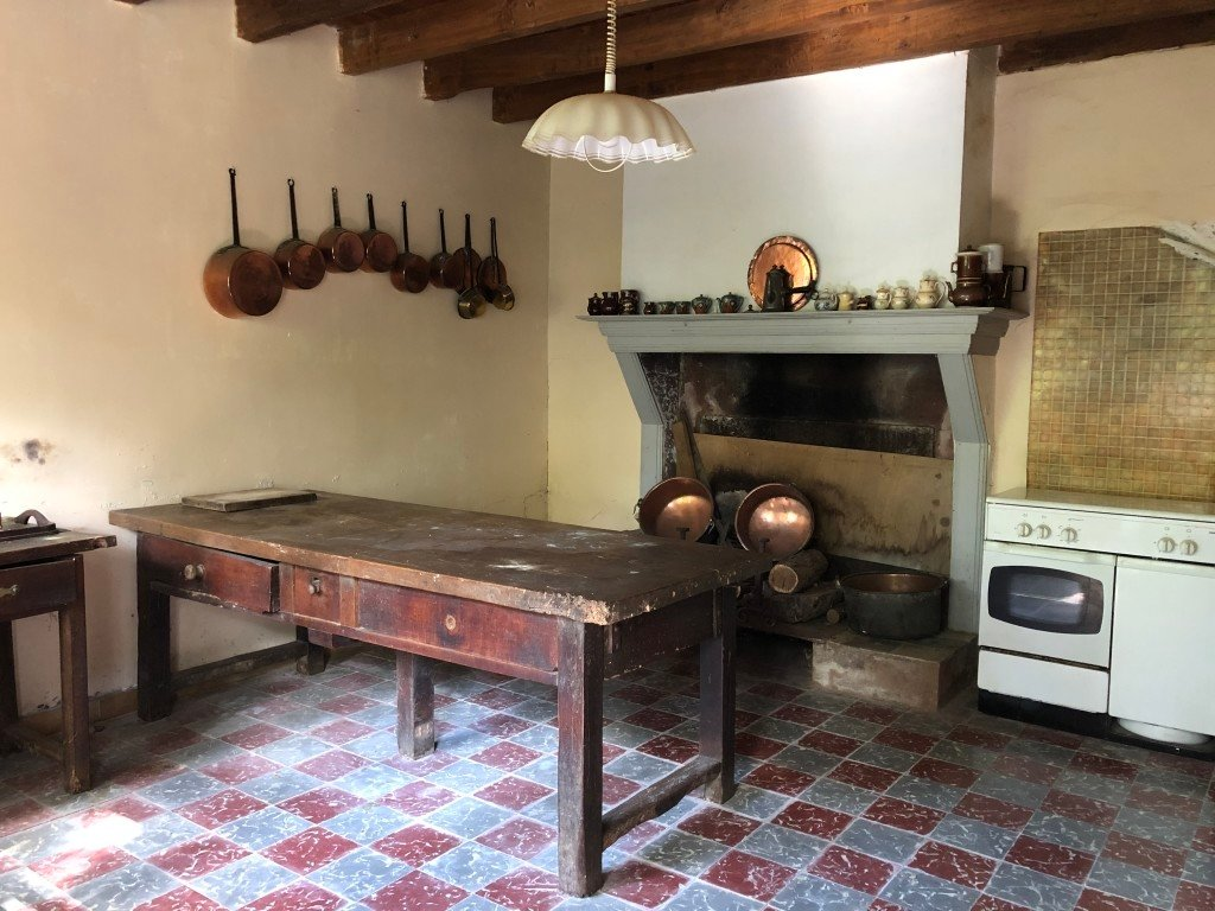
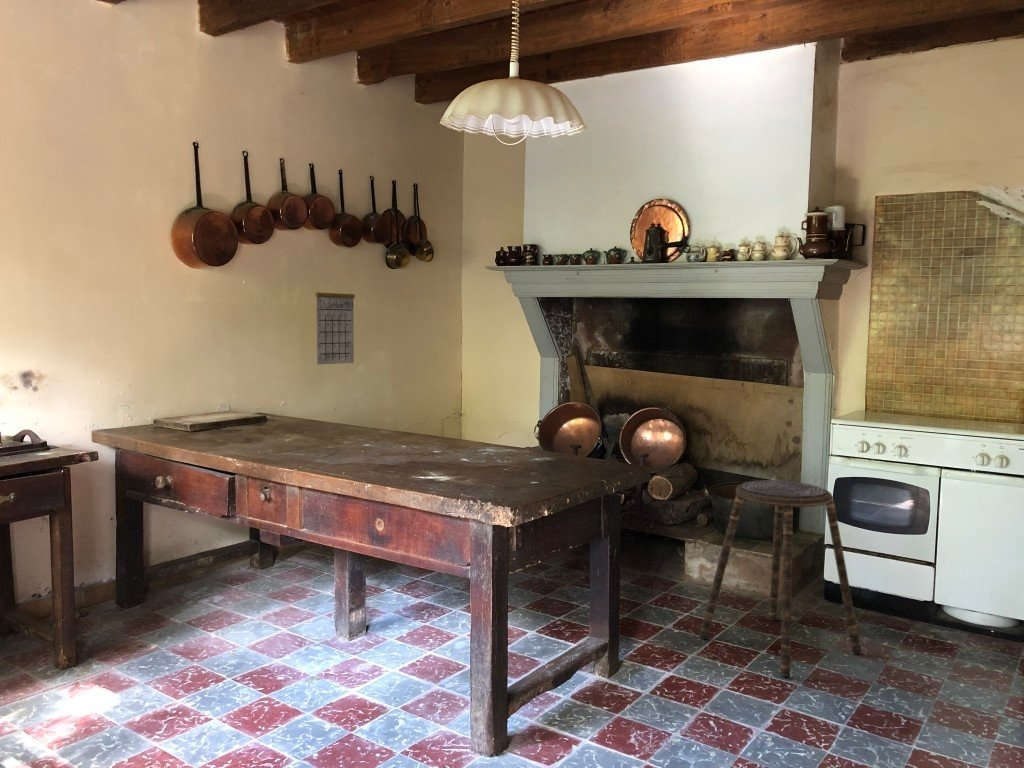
+ stool (783, 567)
+ calendar (335, 320)
